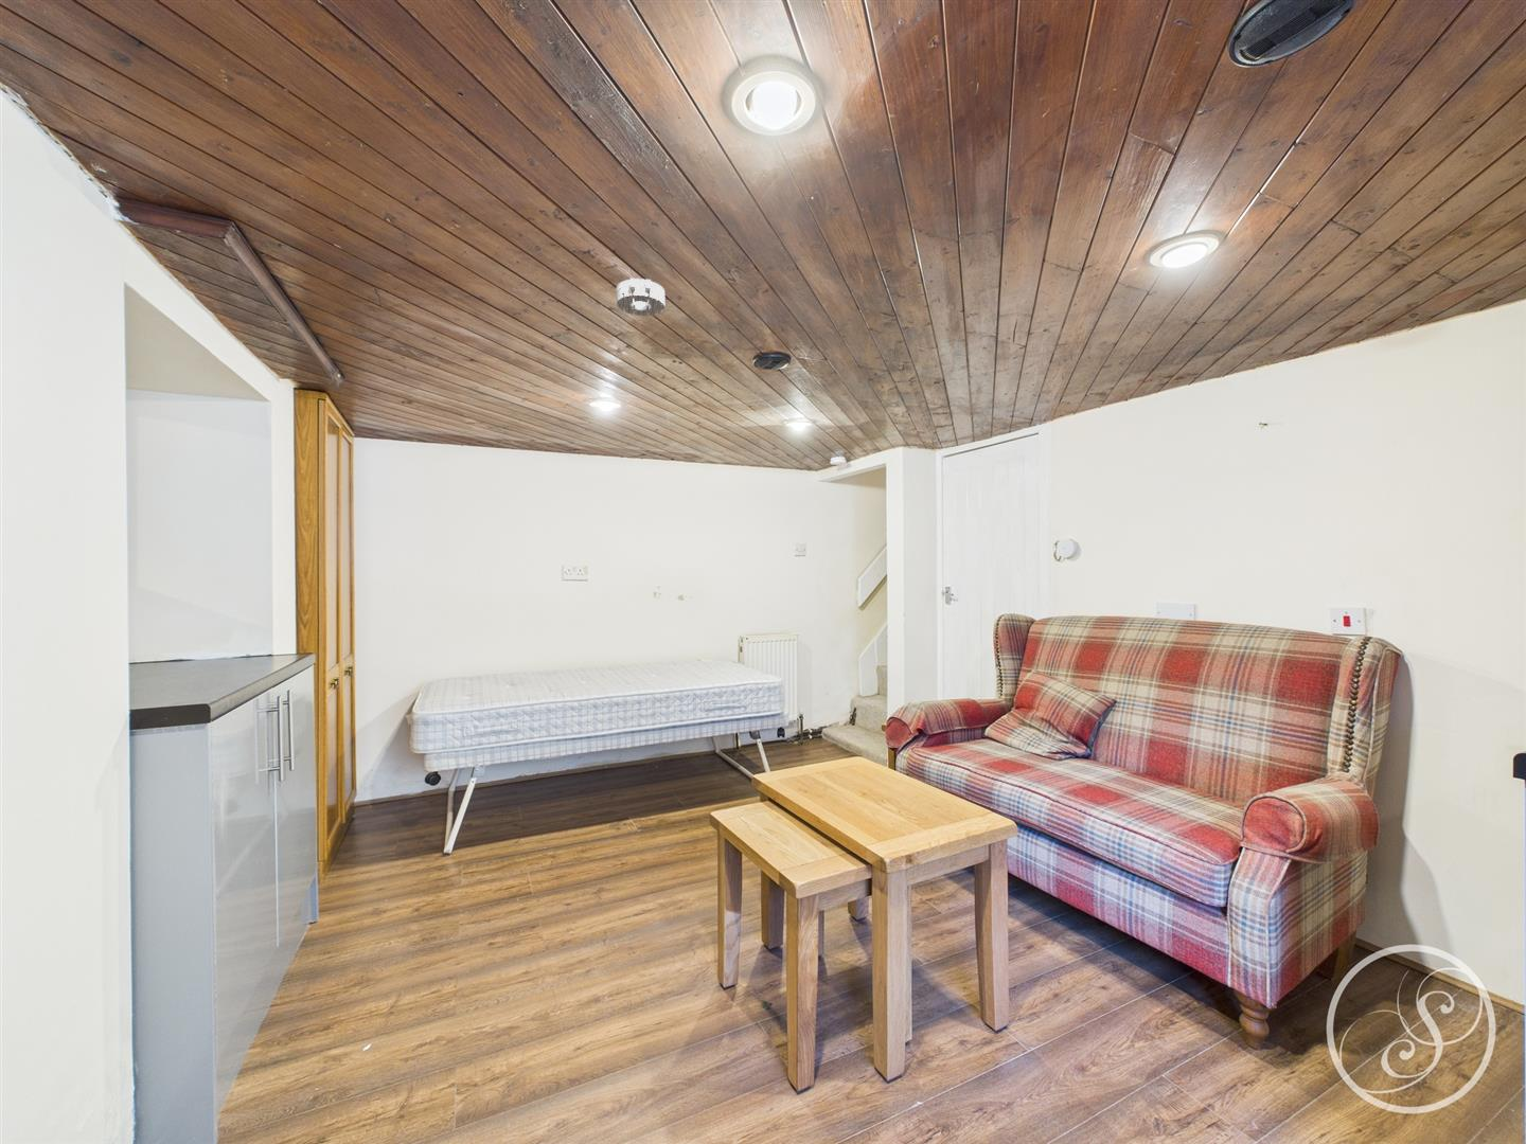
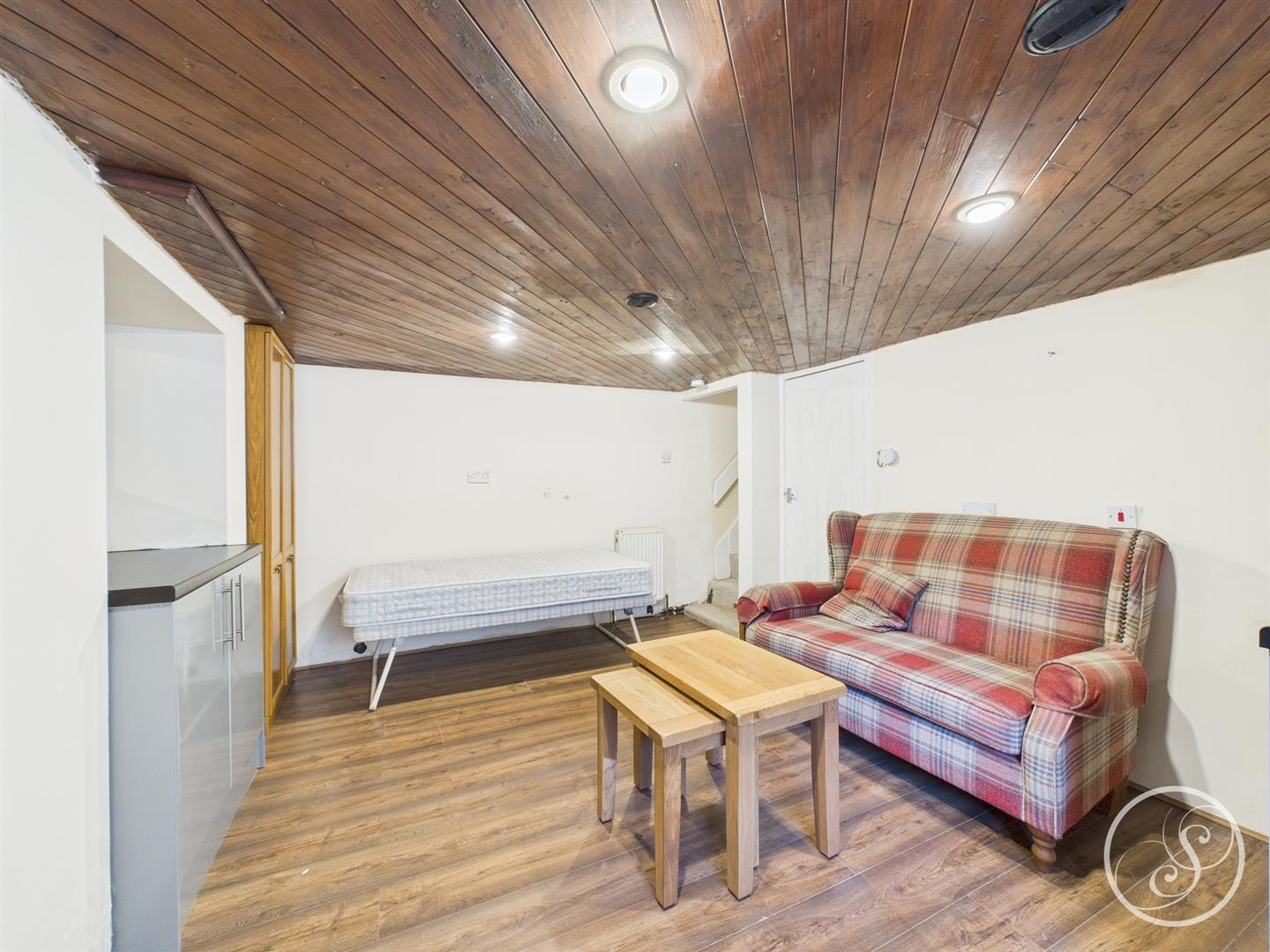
- smoke detector (640, 297)
